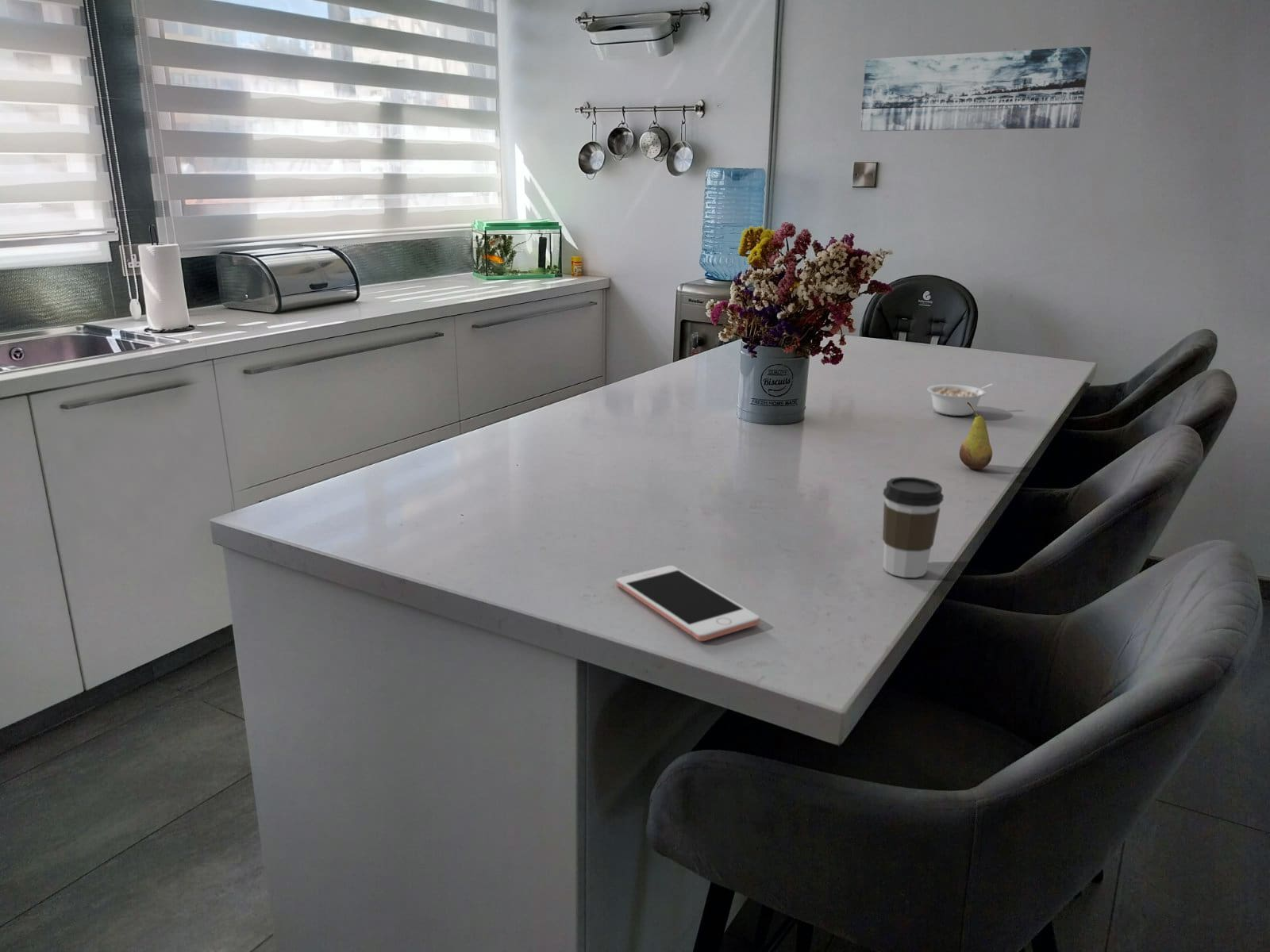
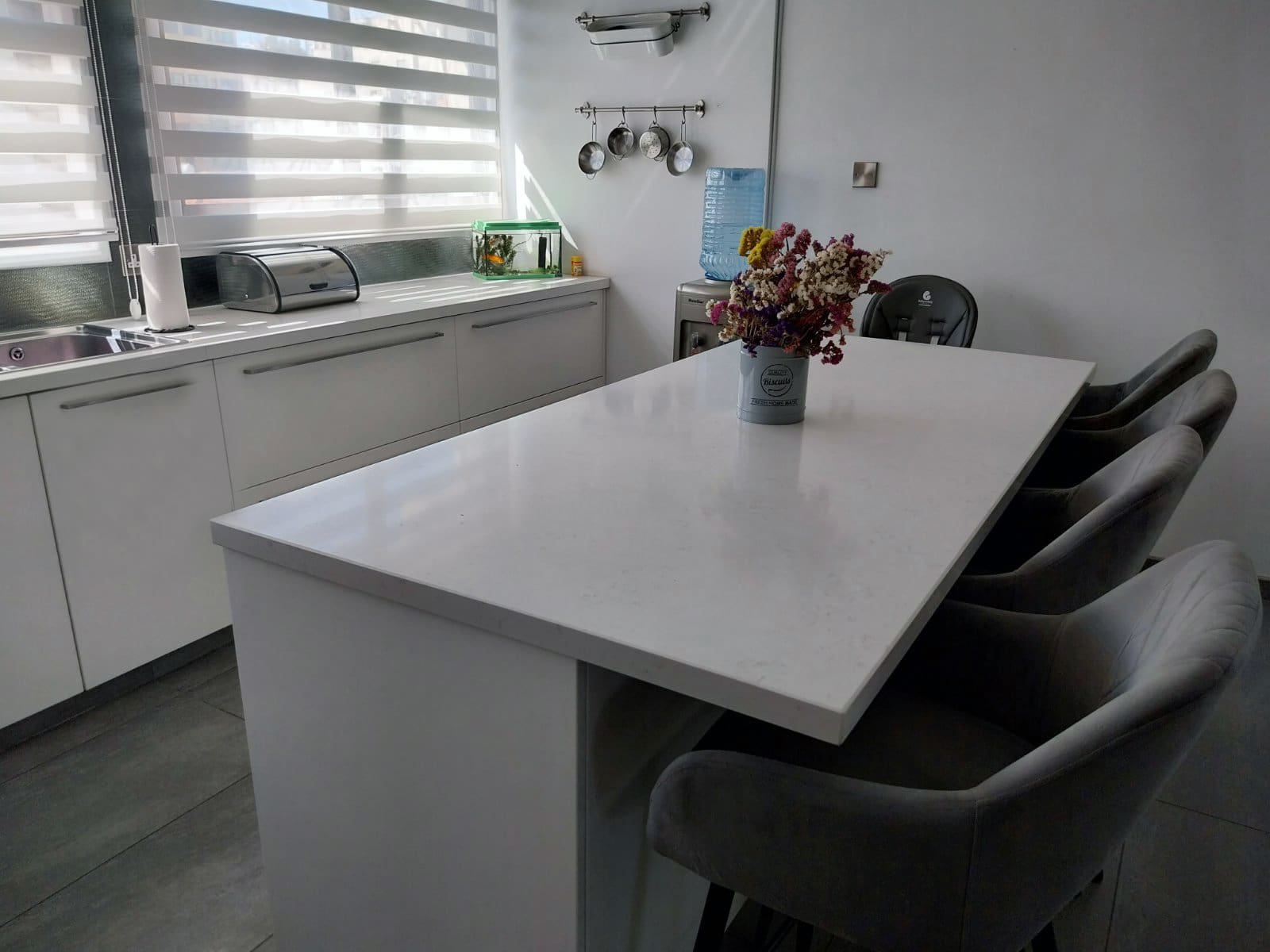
- cell phone (684, 600)
- fruit (979, 436)
- legume (956, 398)
- wall art (968, 91)
- coffee cup (909, 528)
